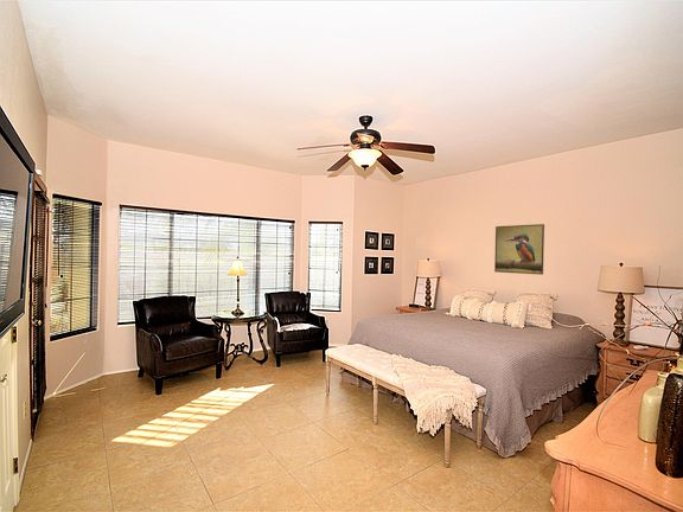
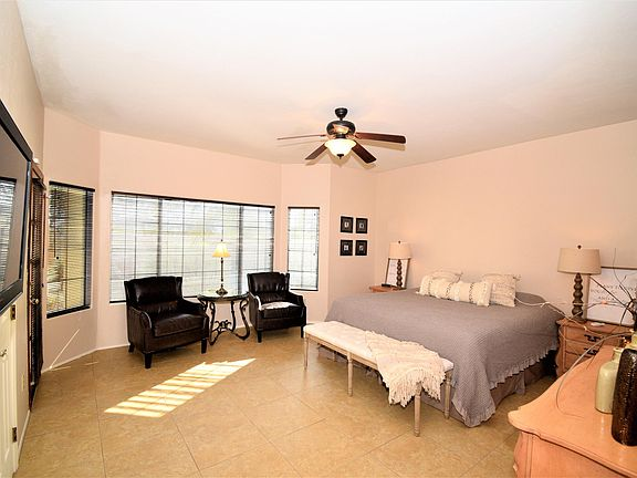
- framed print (518, 249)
